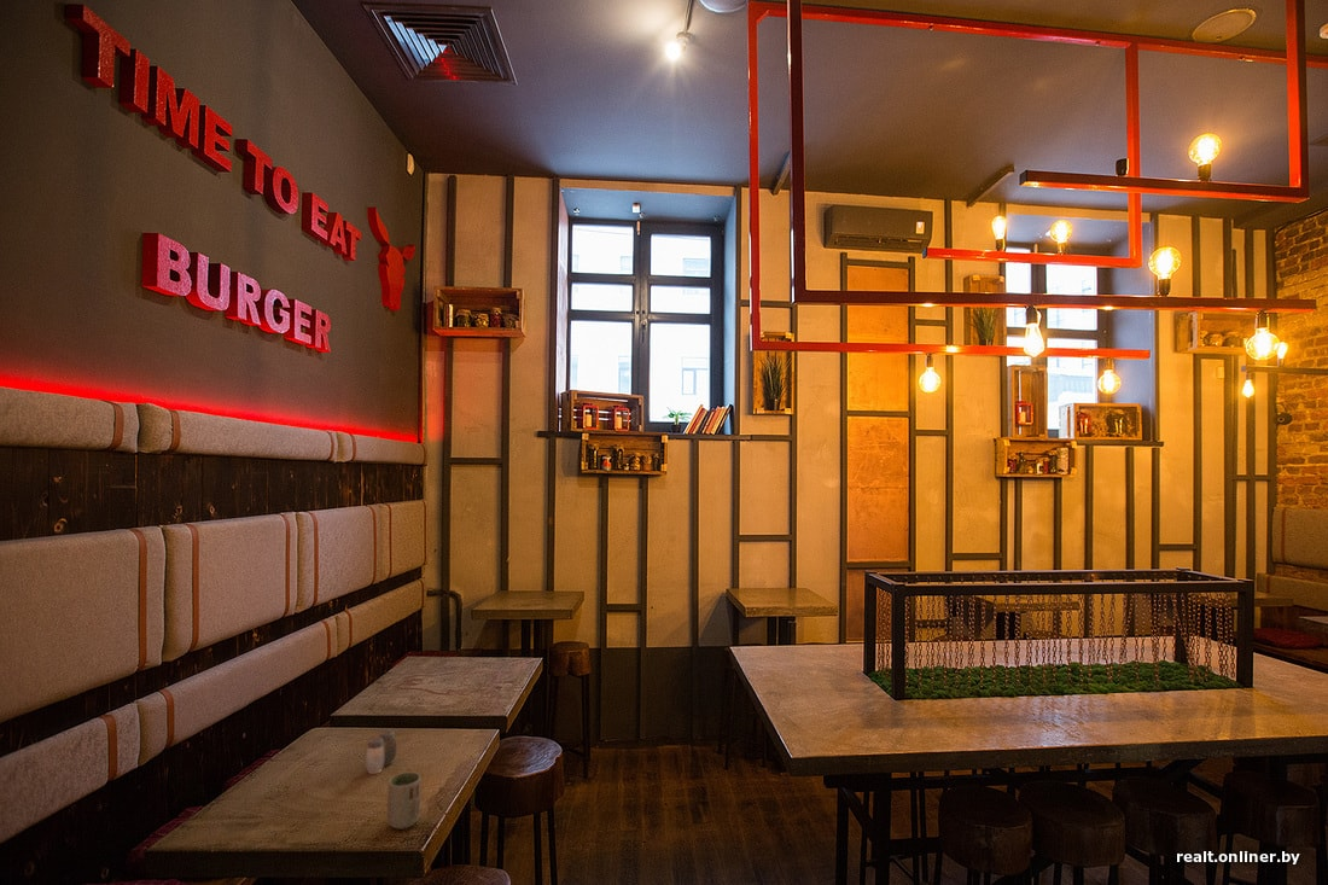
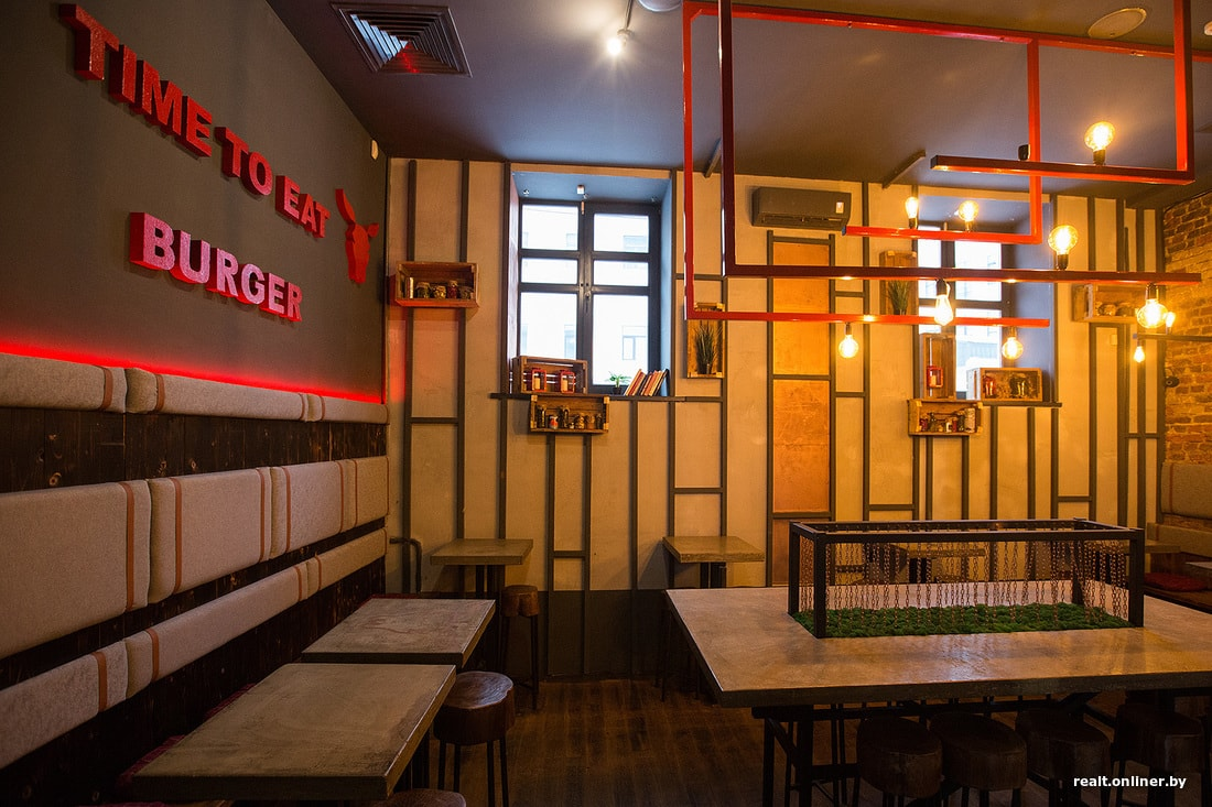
- salt and pepper shaker (380, 750)
- cup (404, 800)
